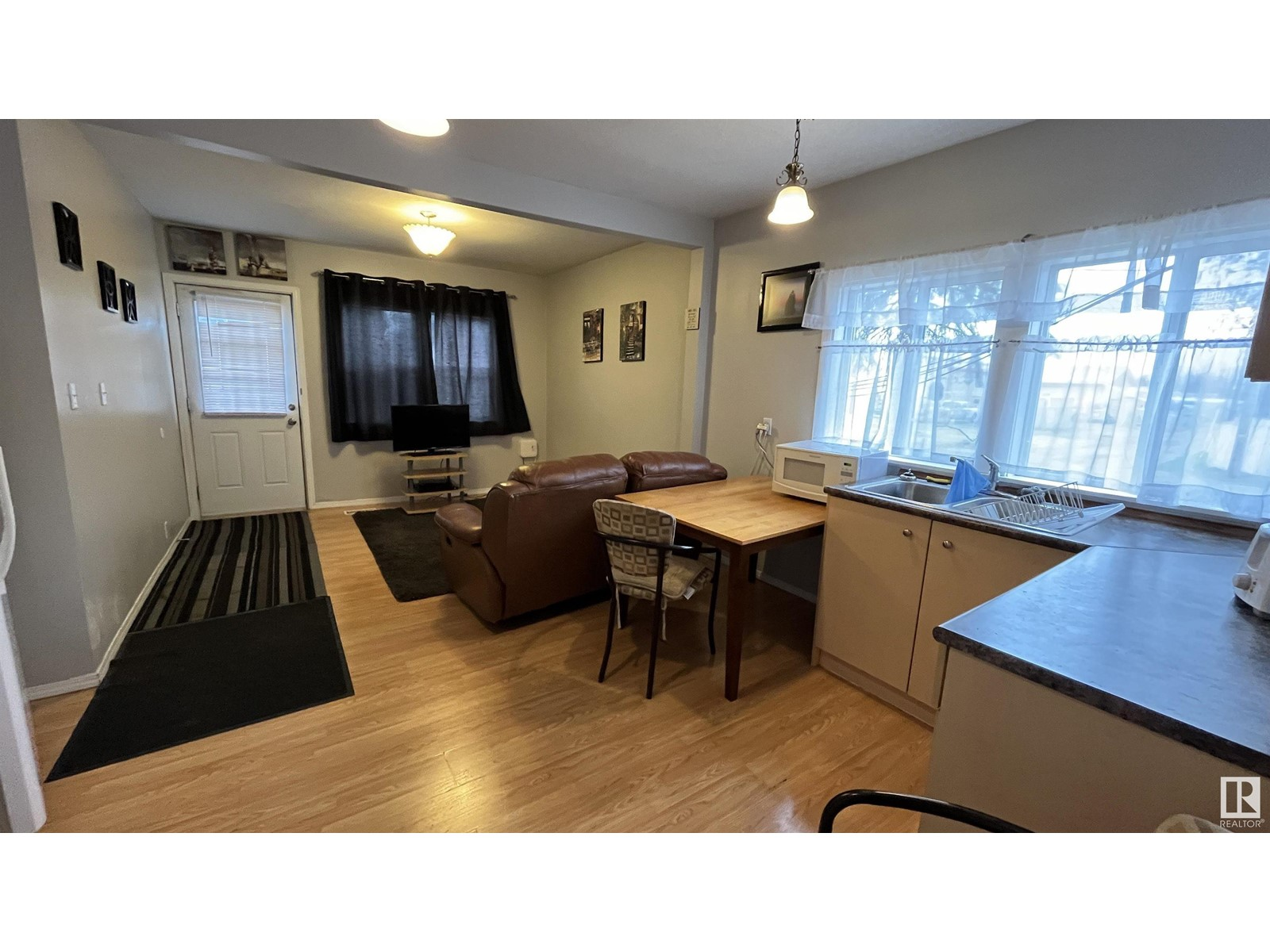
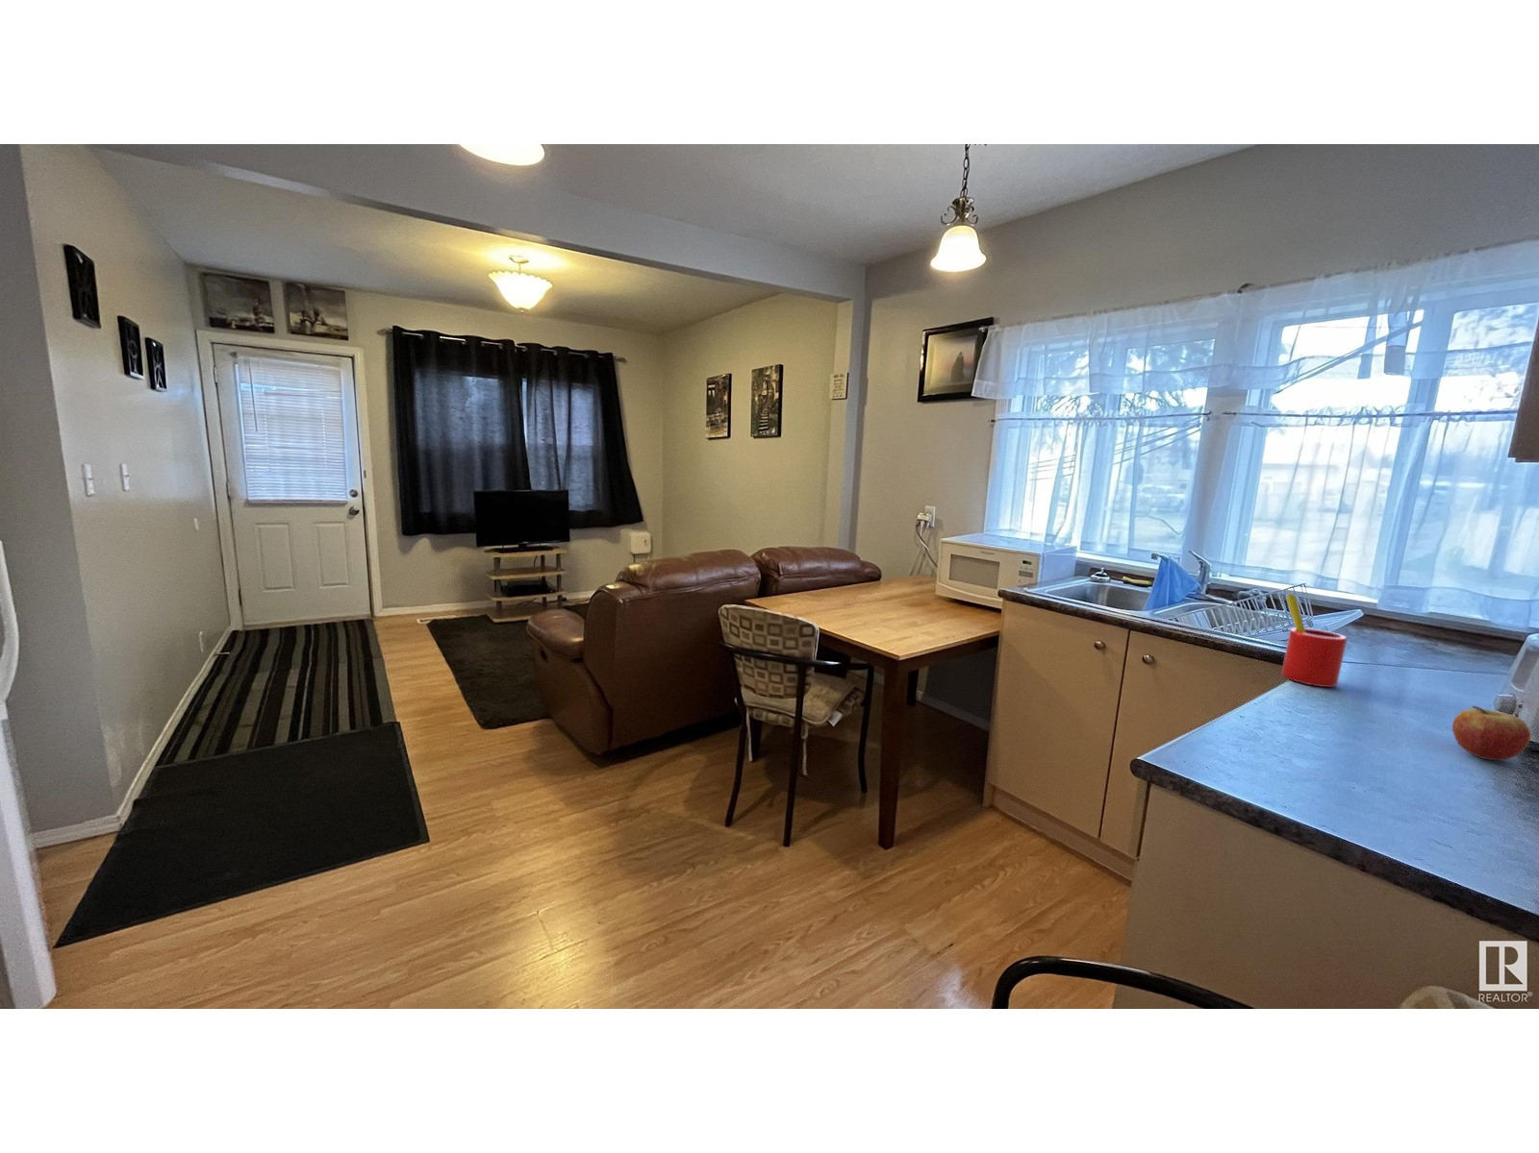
+ fruit (1489, 733)
+ straw (1310, 638)
